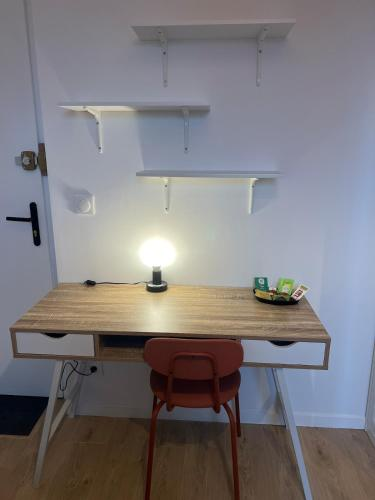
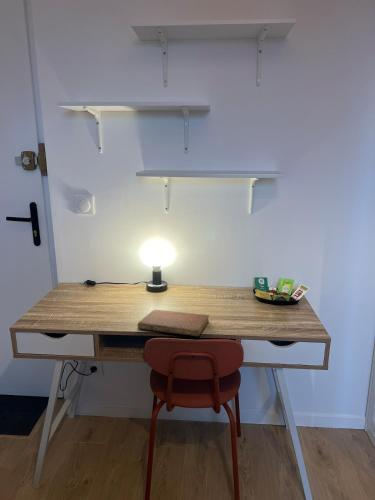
+ notebook (174, 321)
